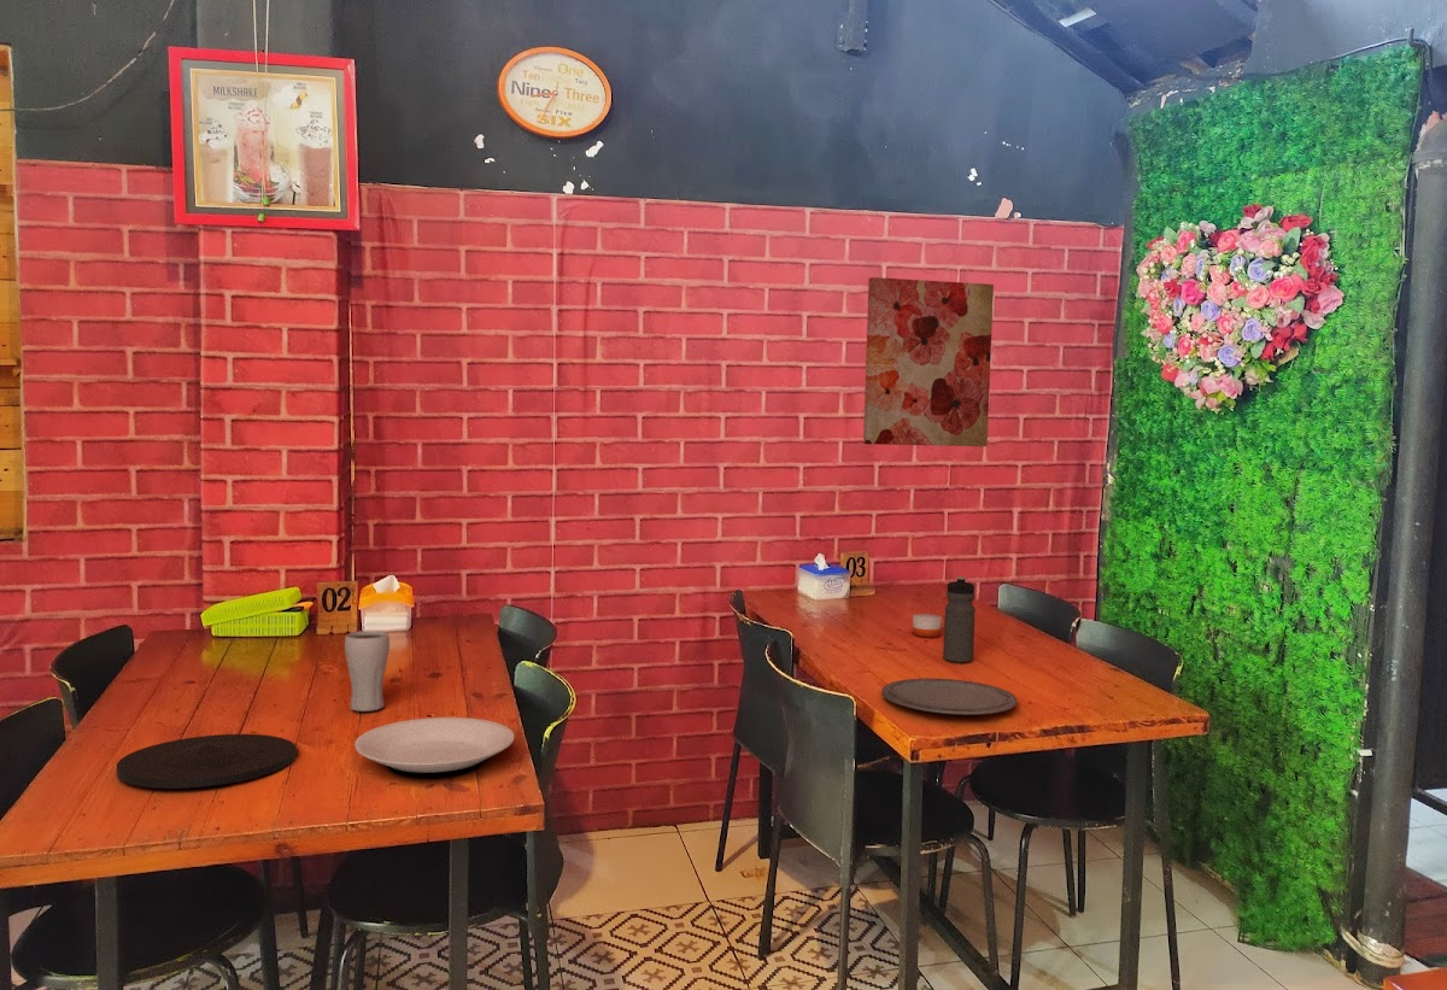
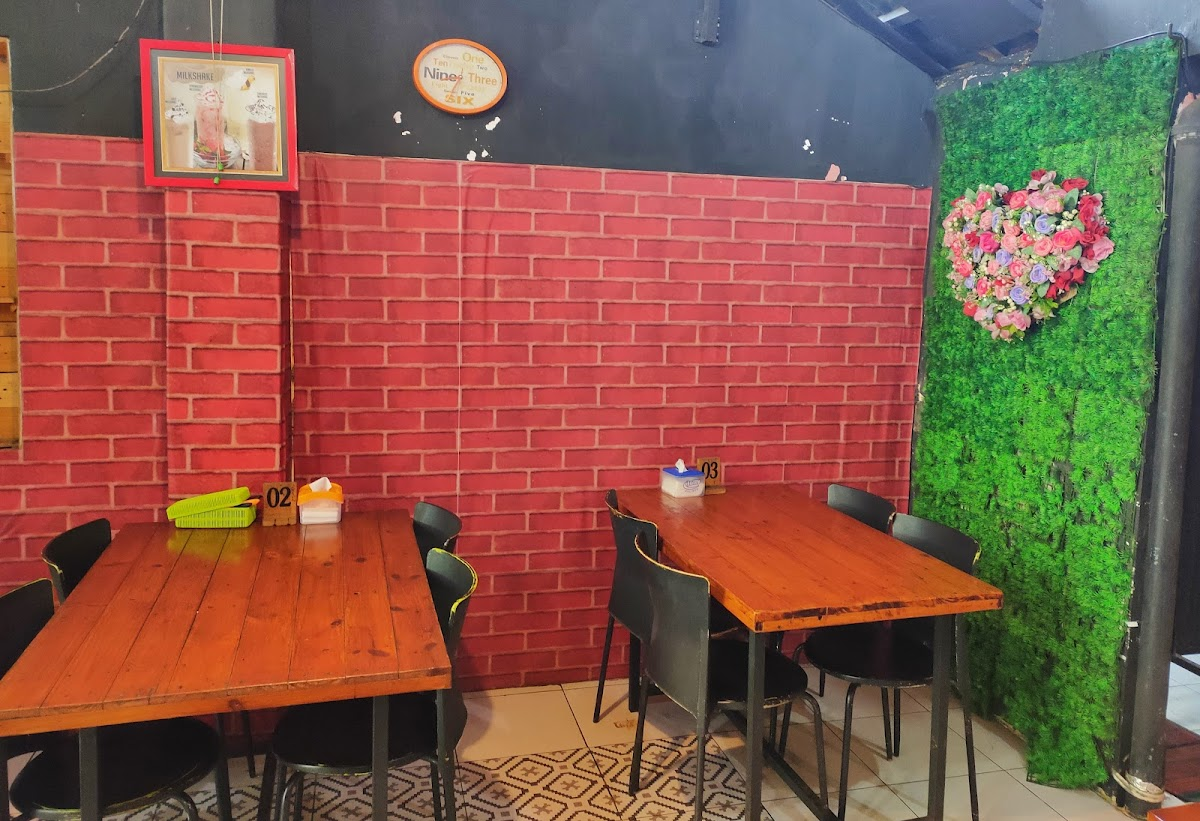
- plate (209, 754)
- drinking glass (367, 670)
- plate (948, 697)
- plate (435, 750)
- candle (927, 615)
- water bottle (959, 617)
- wall art (928, 363)
